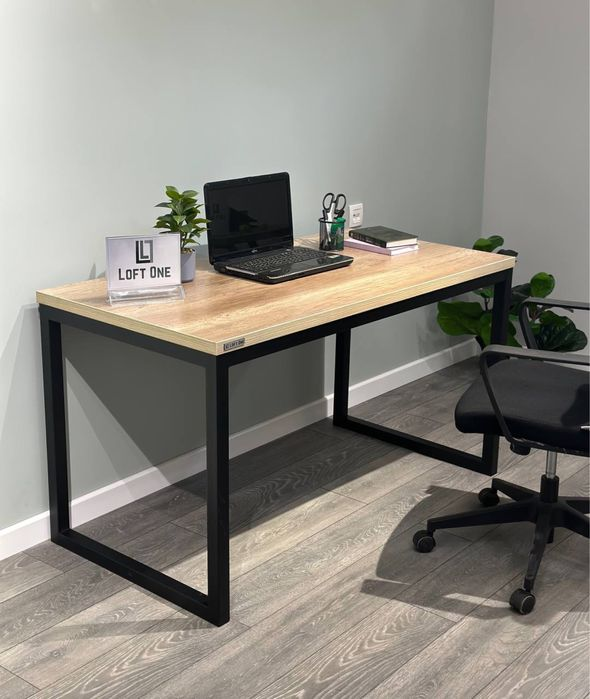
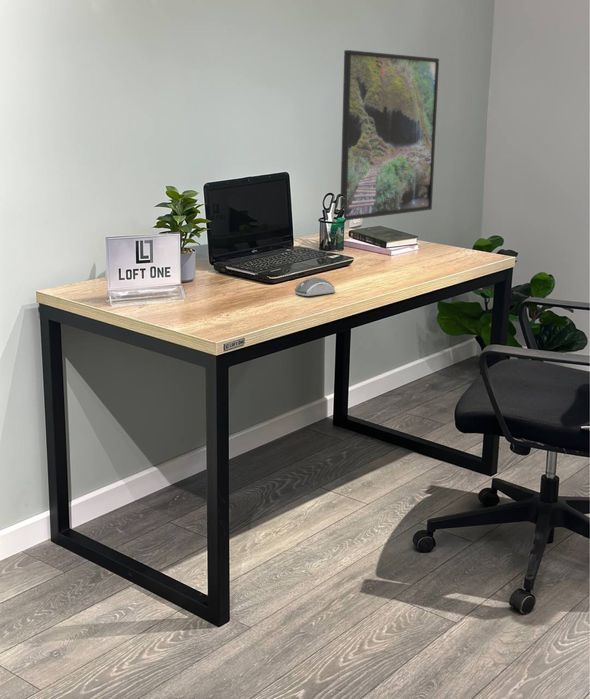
+ computer mouse (315, 285)
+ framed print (391, 136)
